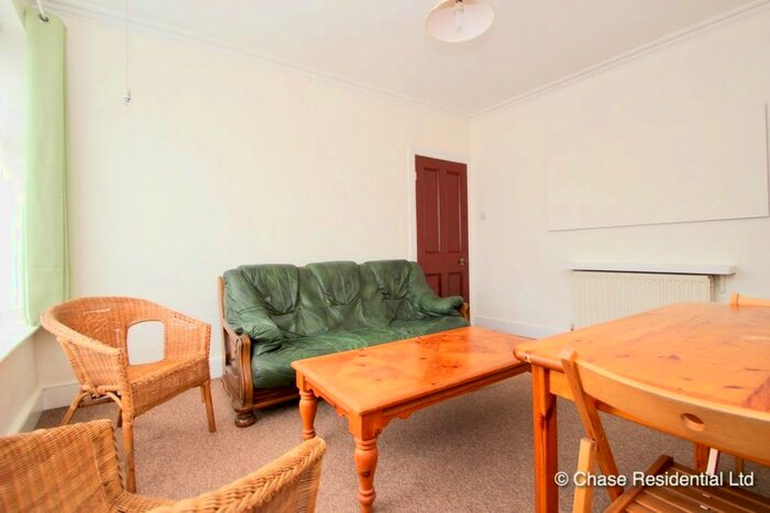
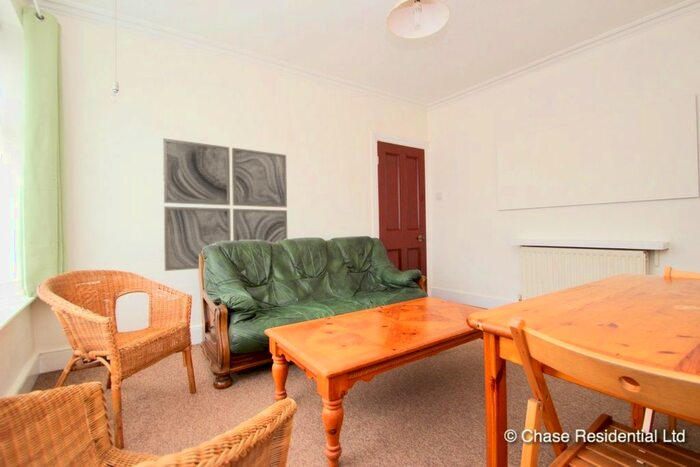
+ wall art (233, 205)
